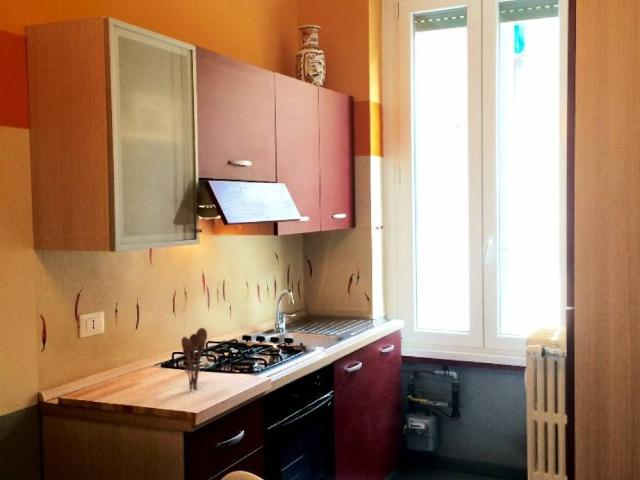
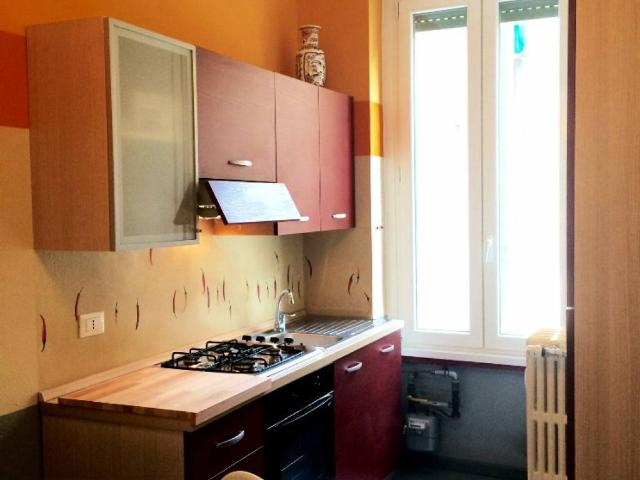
- utensil holder (194, 359)
